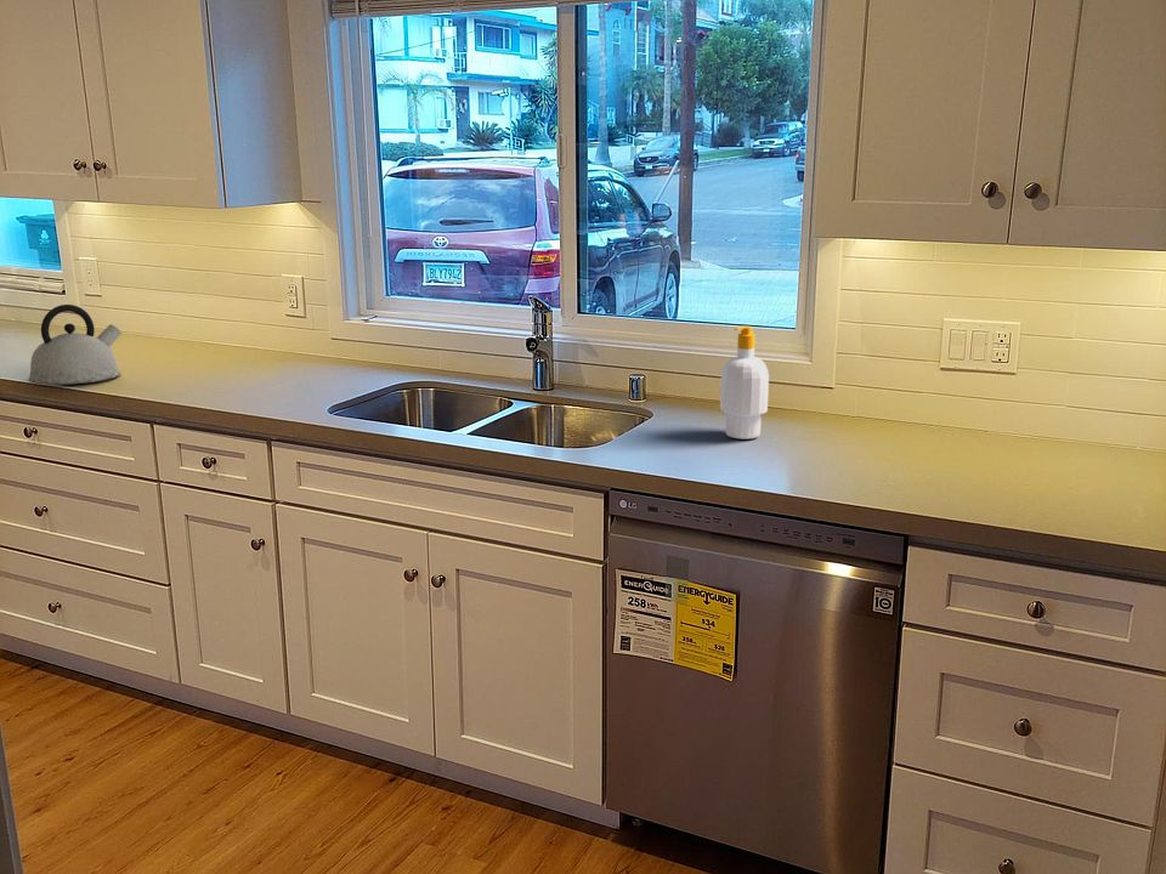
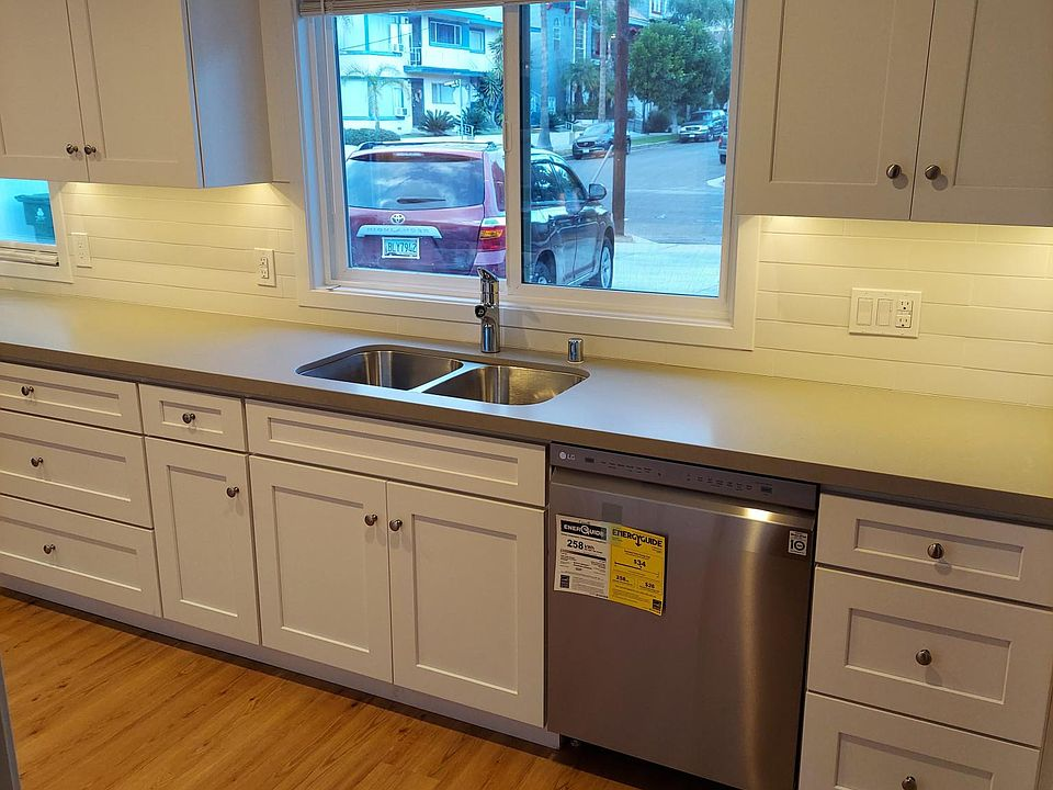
- kettle (75, 340)
- soap bottle (745, 381)
